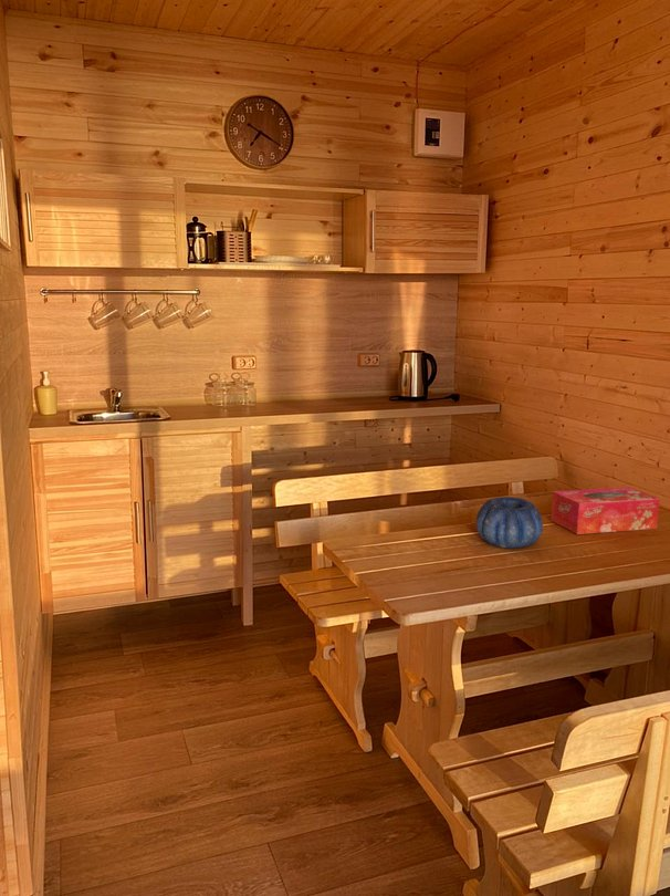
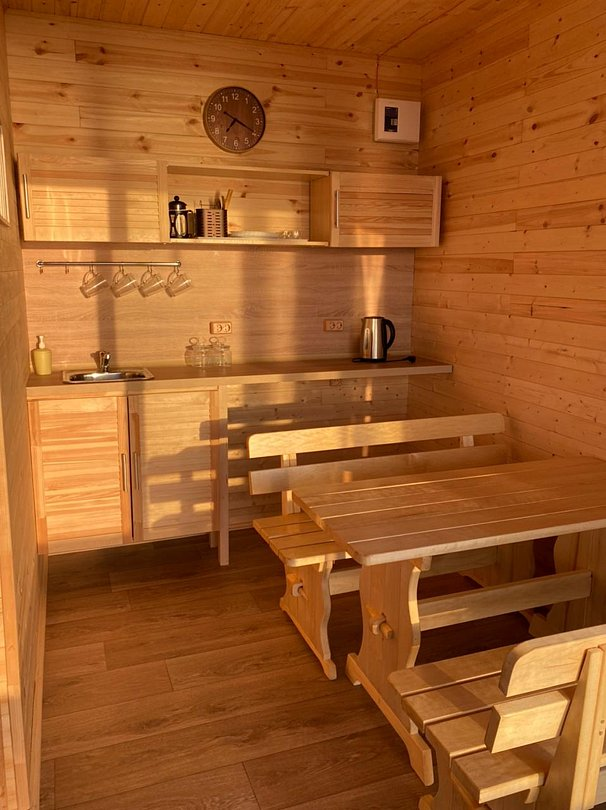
- decorative bowl (509, 521)
- tissue box (604, 509)
